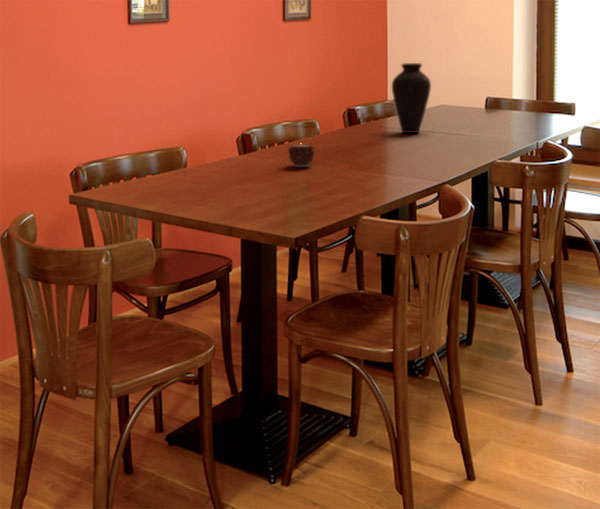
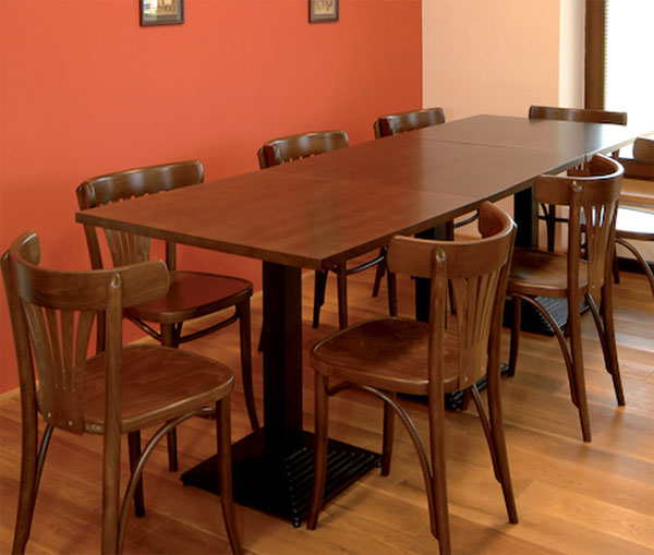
- candle (301, 153)
- vase (411, 98)
